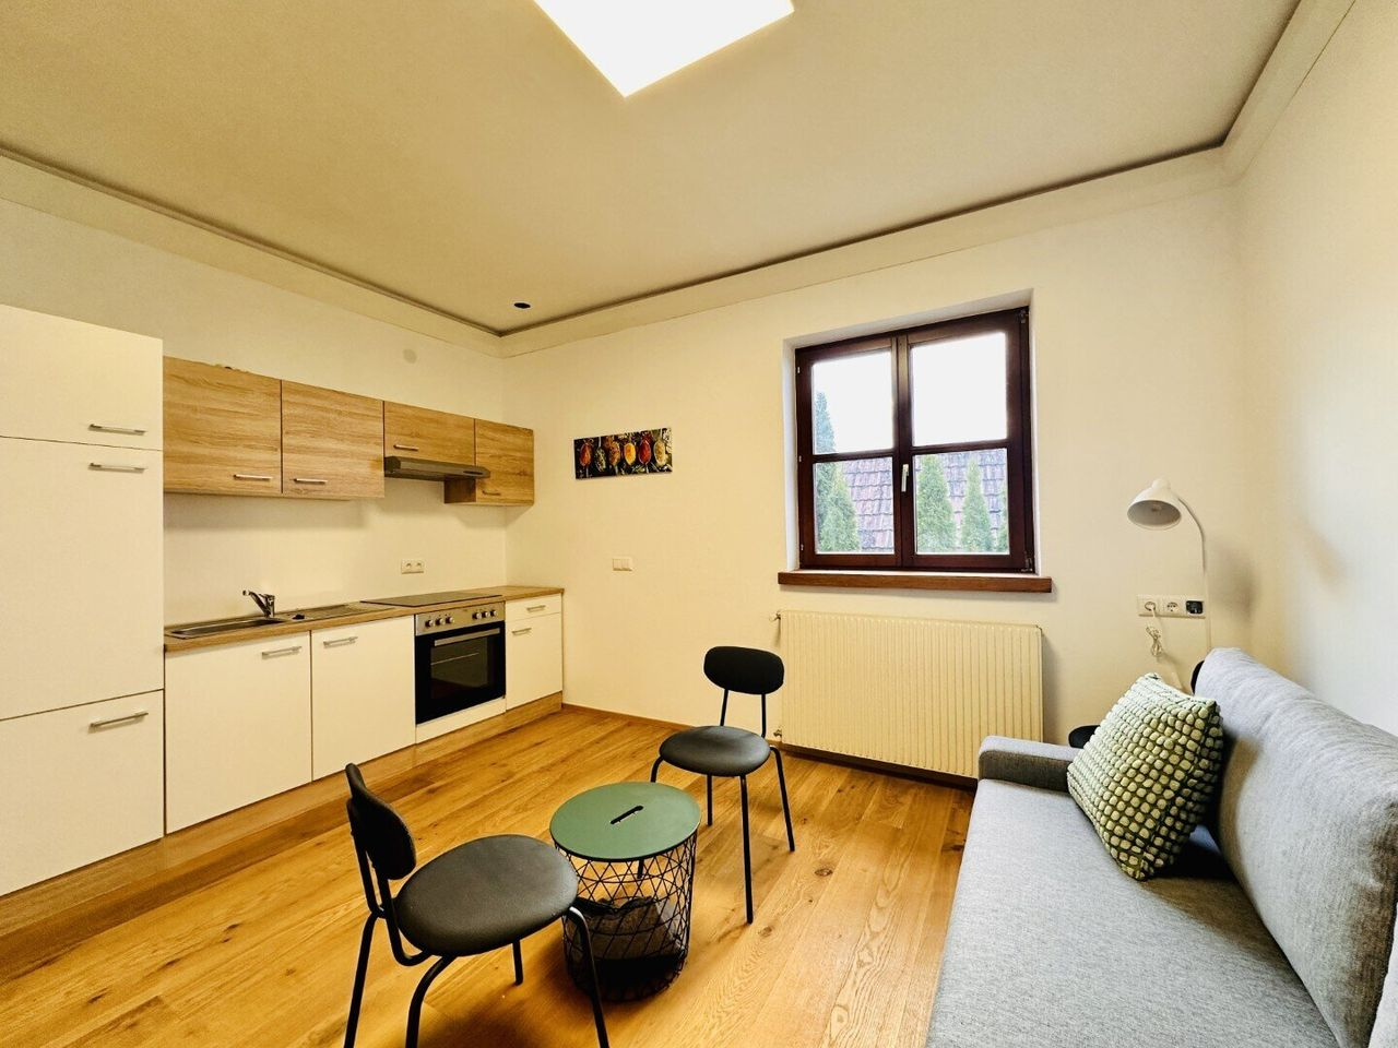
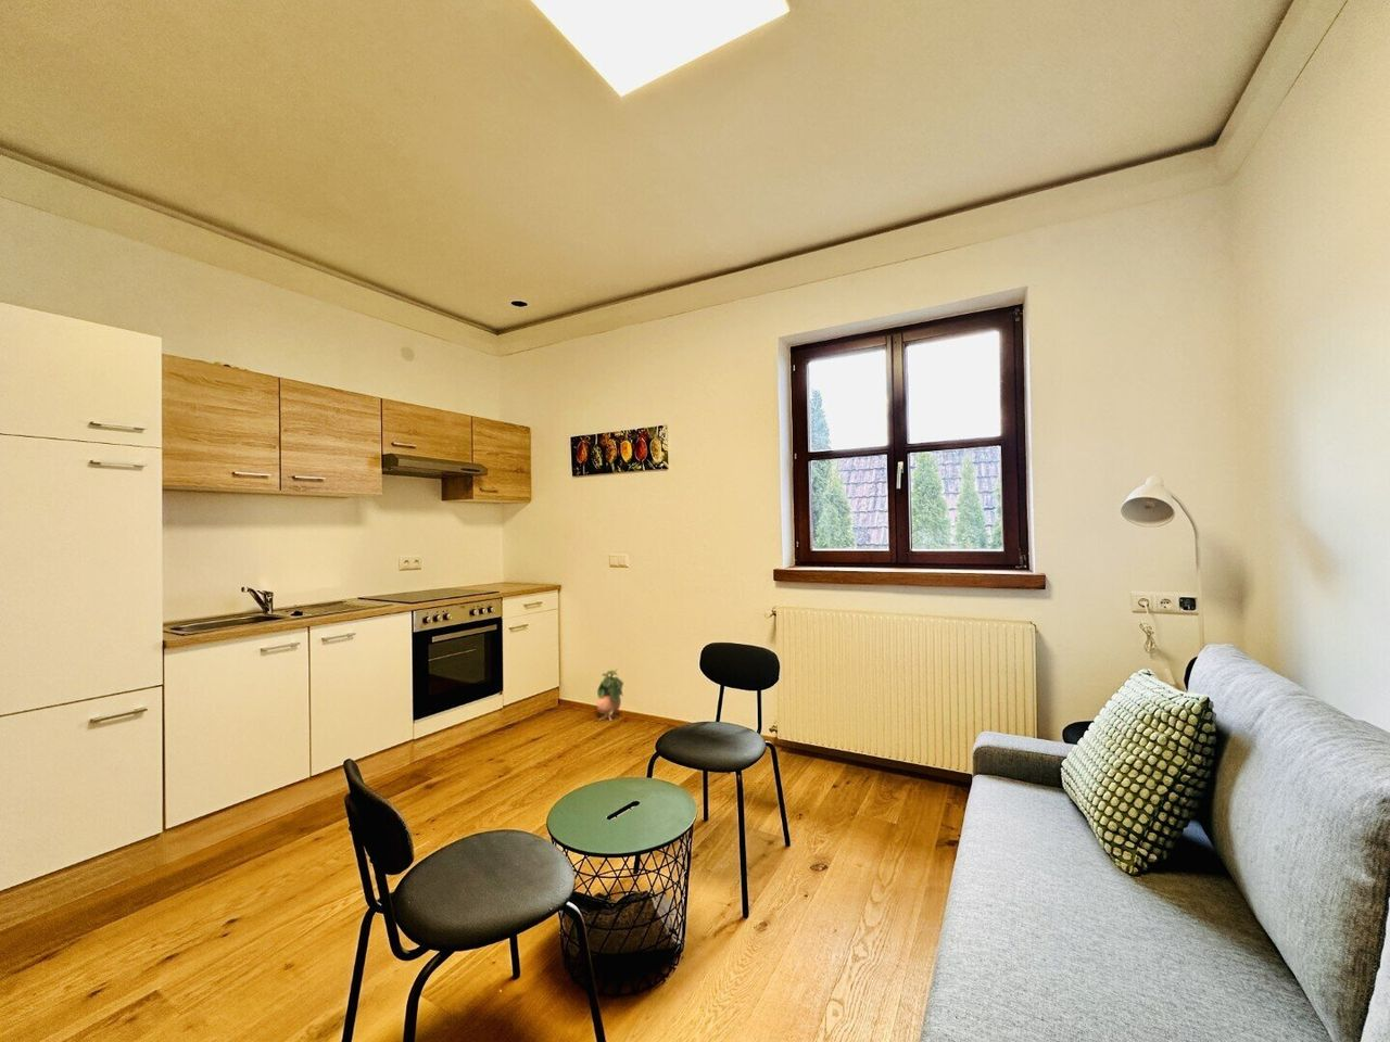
+ potted plant (611, 694)
